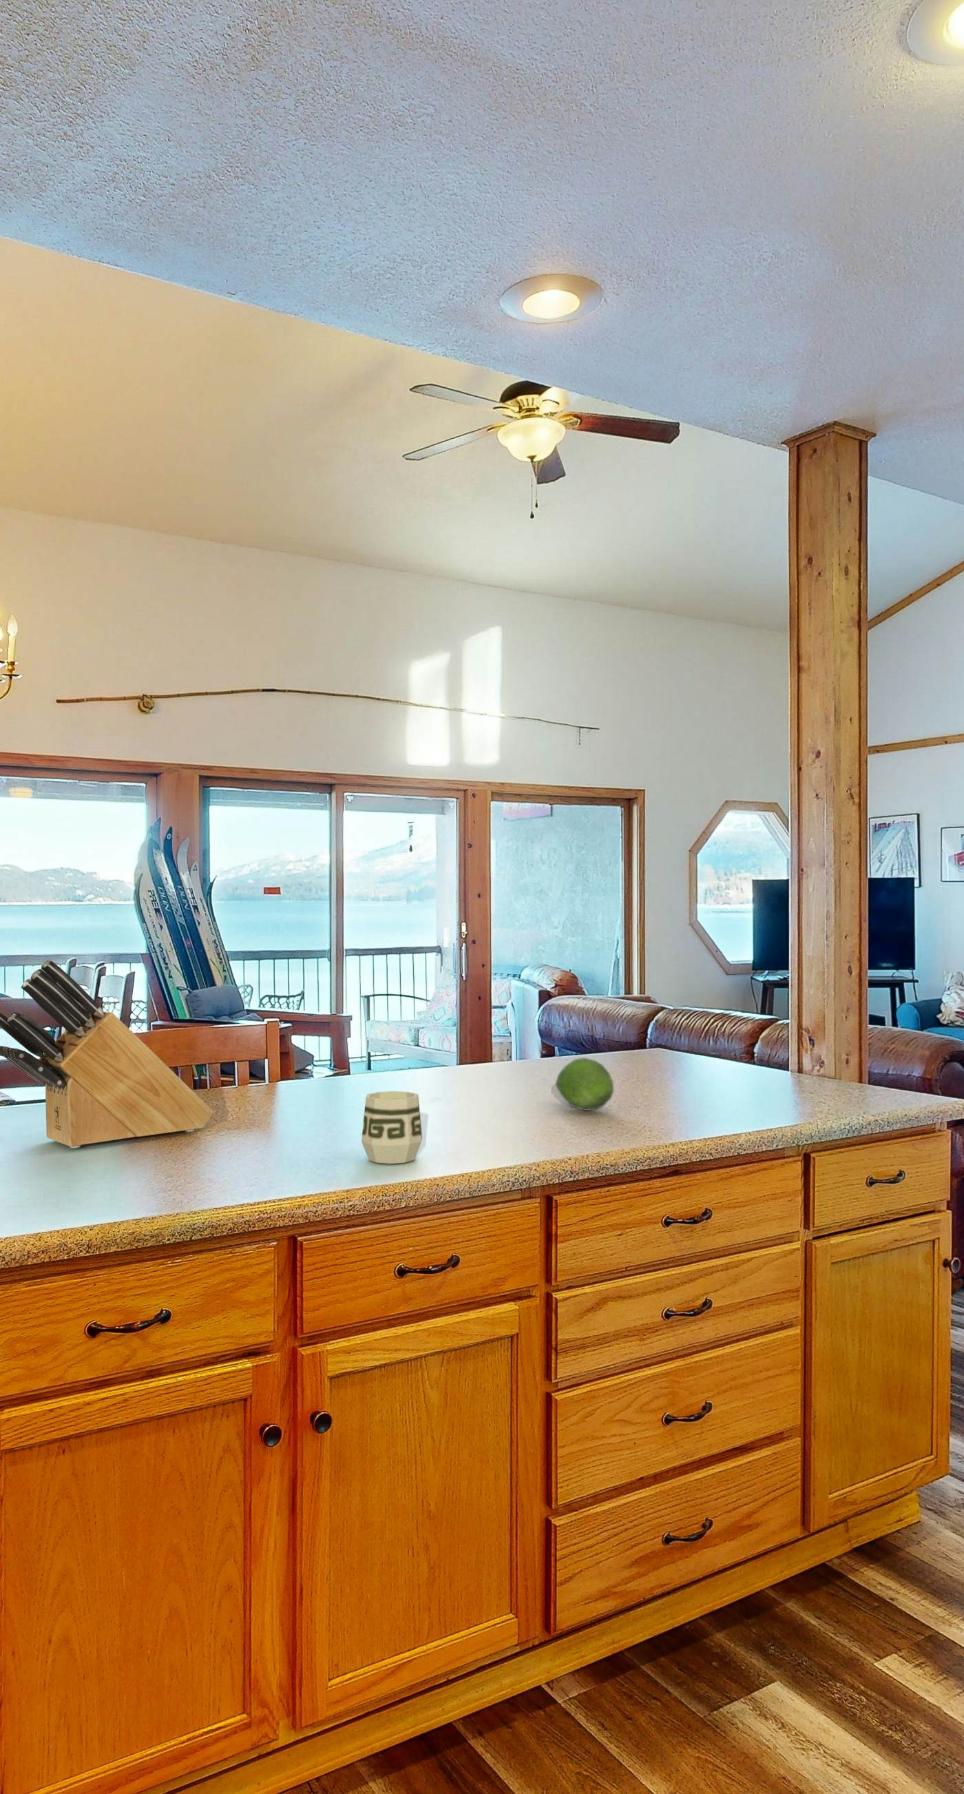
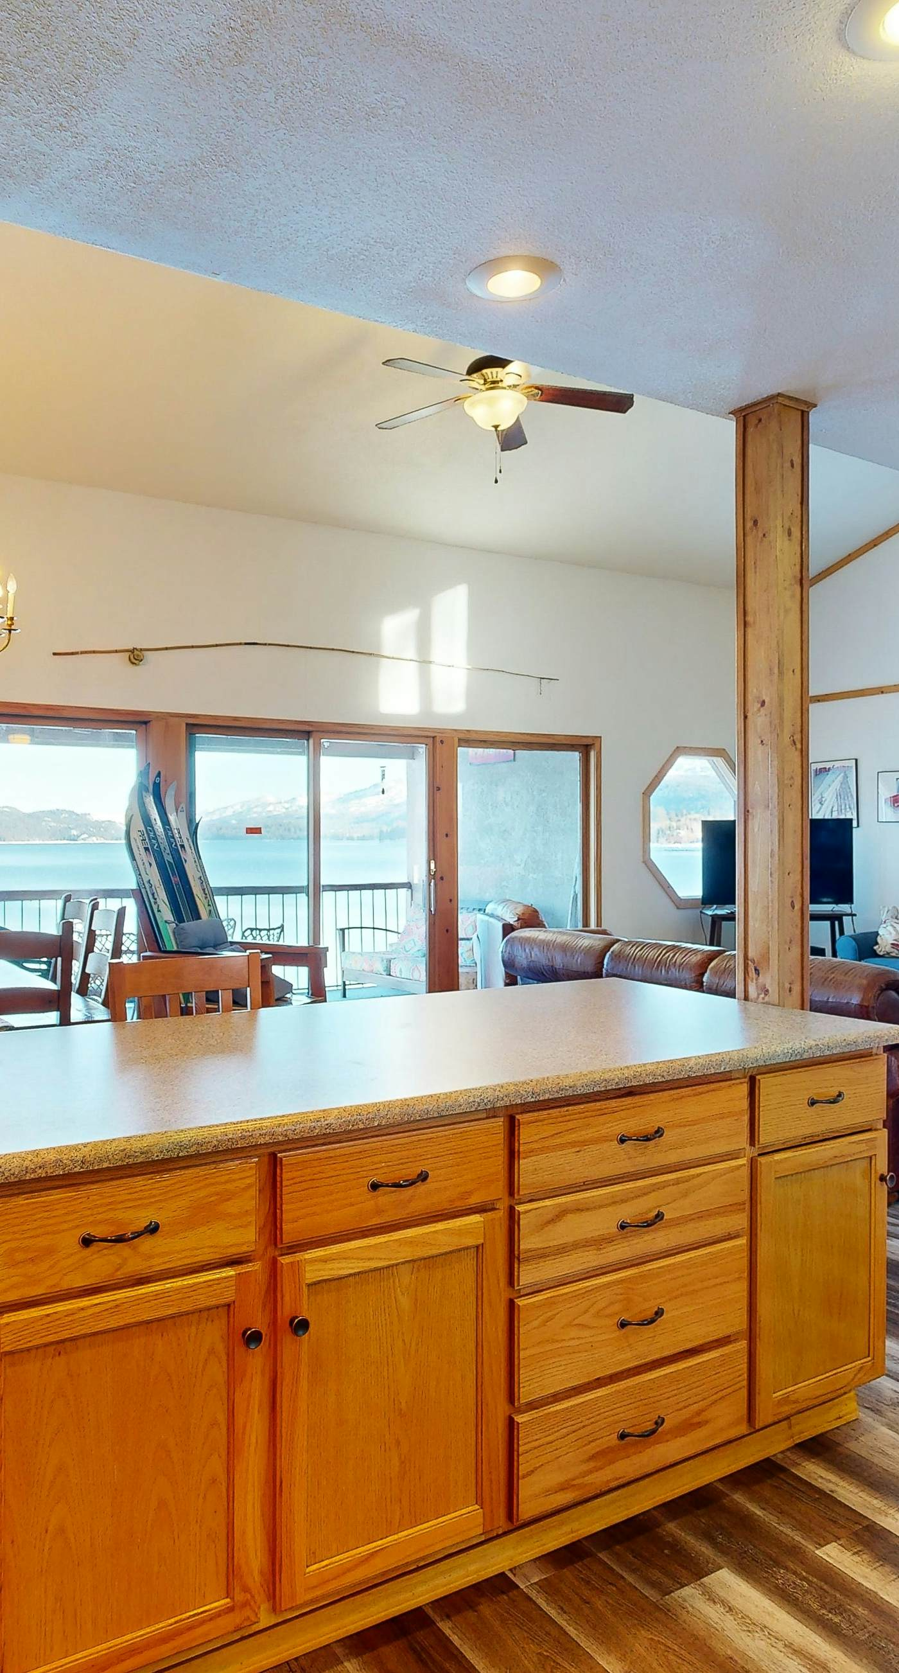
- knife block (106, 1047)
- fruit (583, 1083)
- cup (392, 1127)
